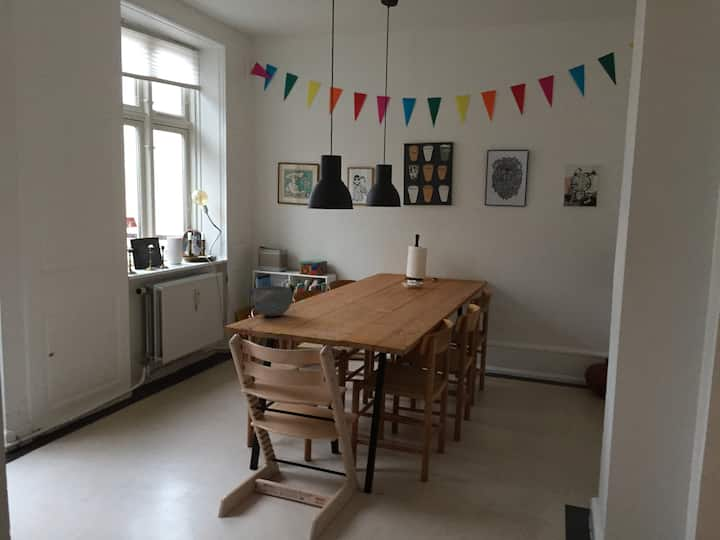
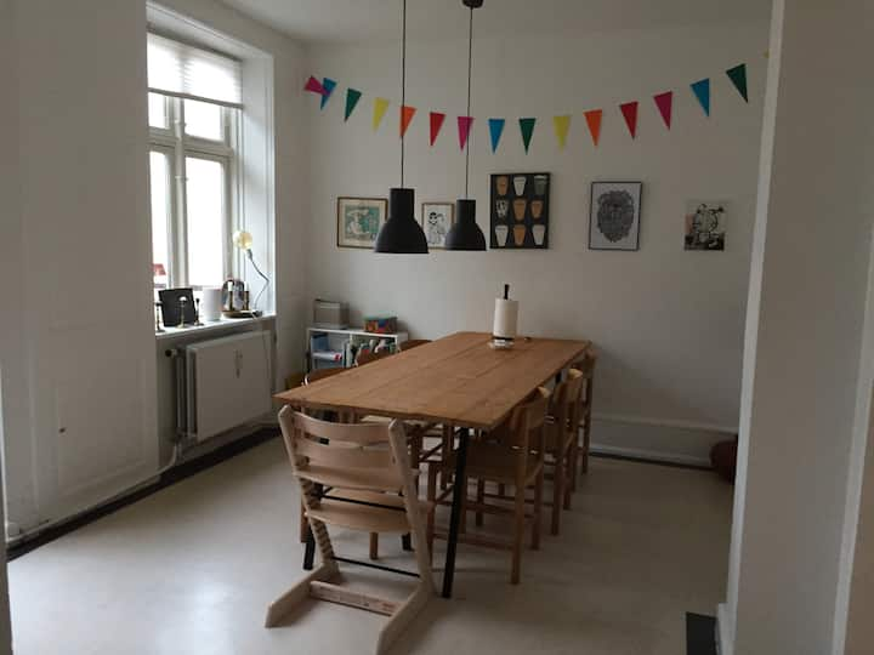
- bowl (272, 301)
